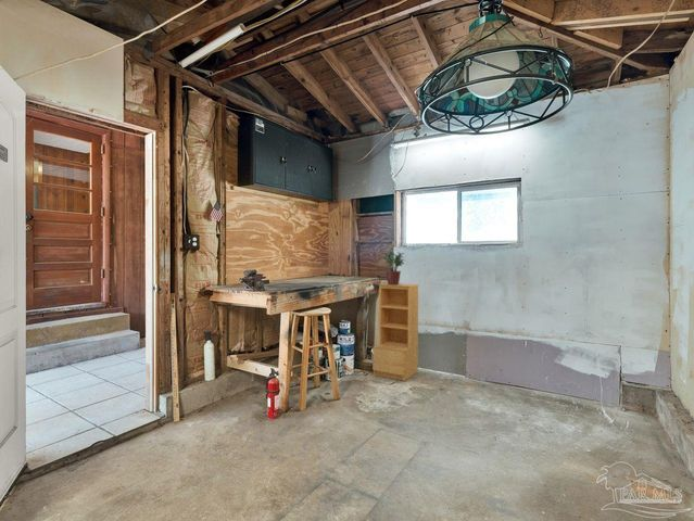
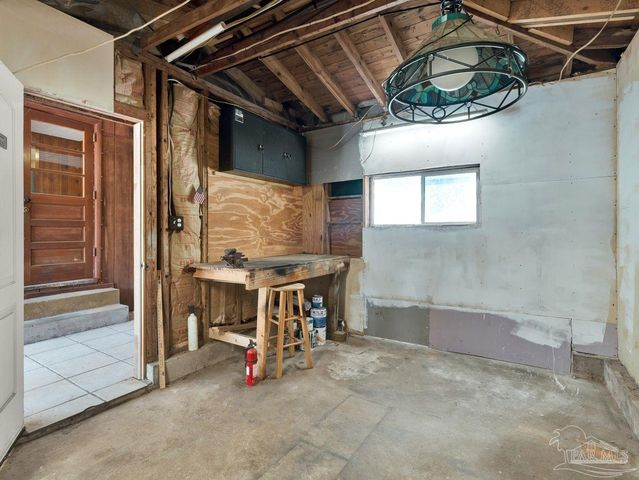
- potted plant (391, 267)
- bookshelf (395, 329)
